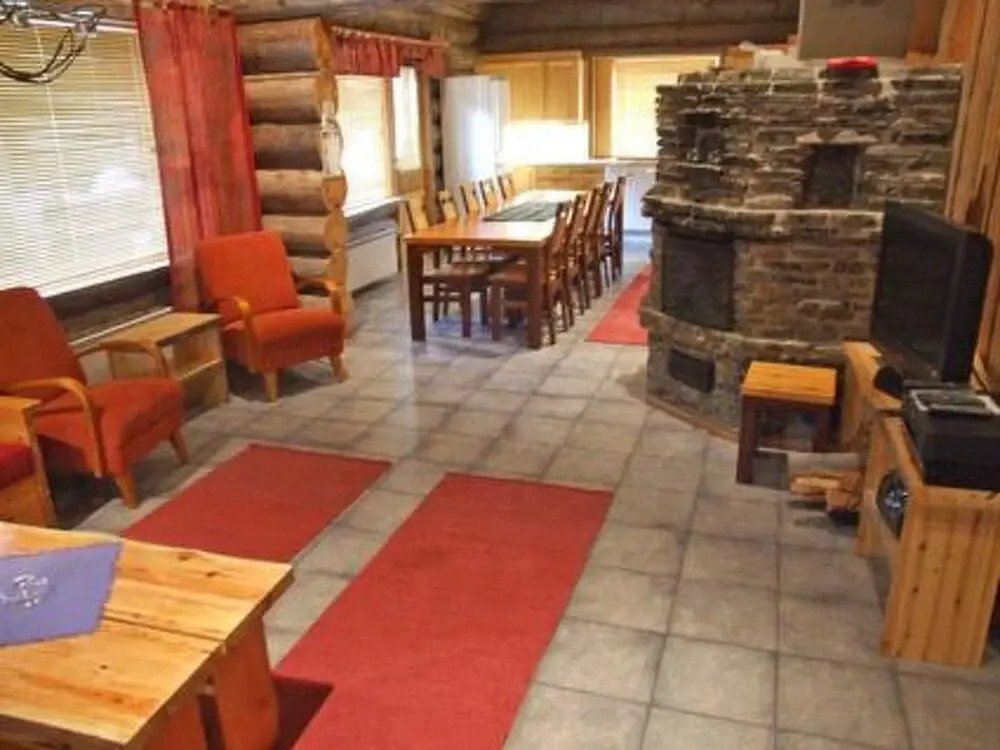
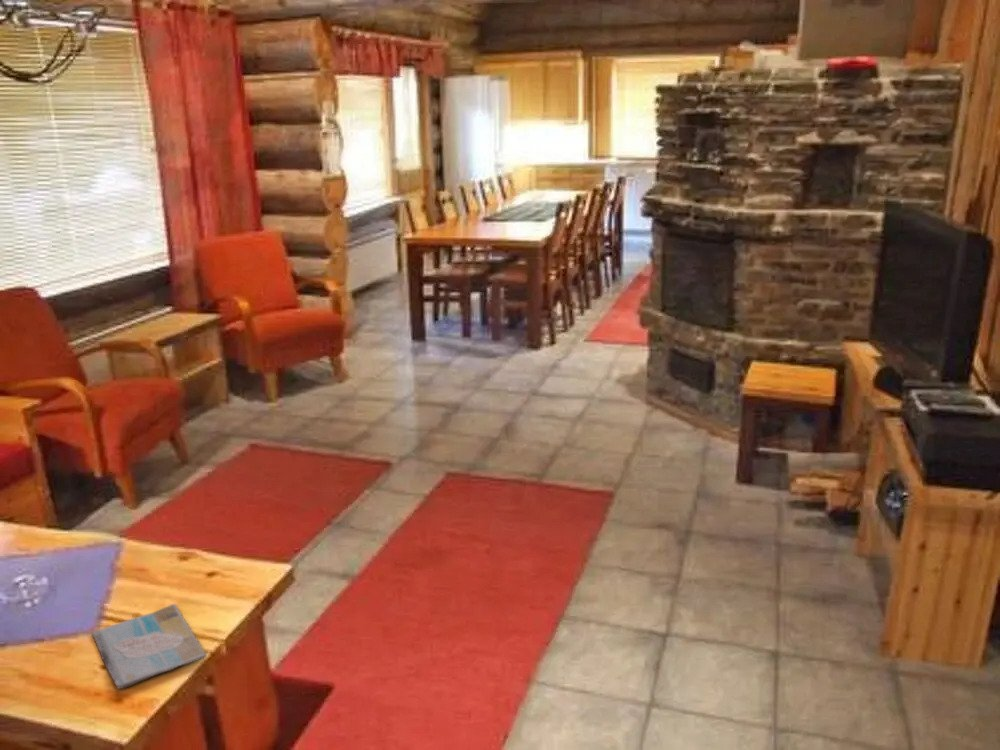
+ book (148, 642)
